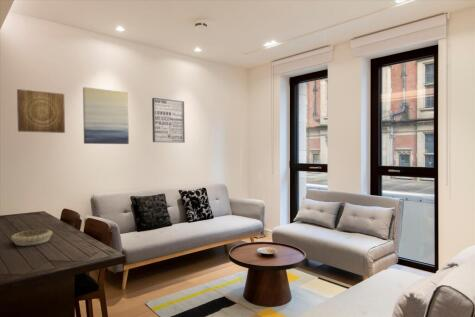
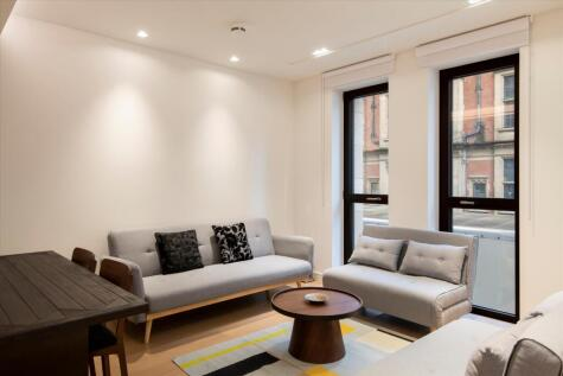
- wall art (41, 112)
- decorative bowl (32, 237)
- wall art (106, 117)
- wall art (168, 121)
